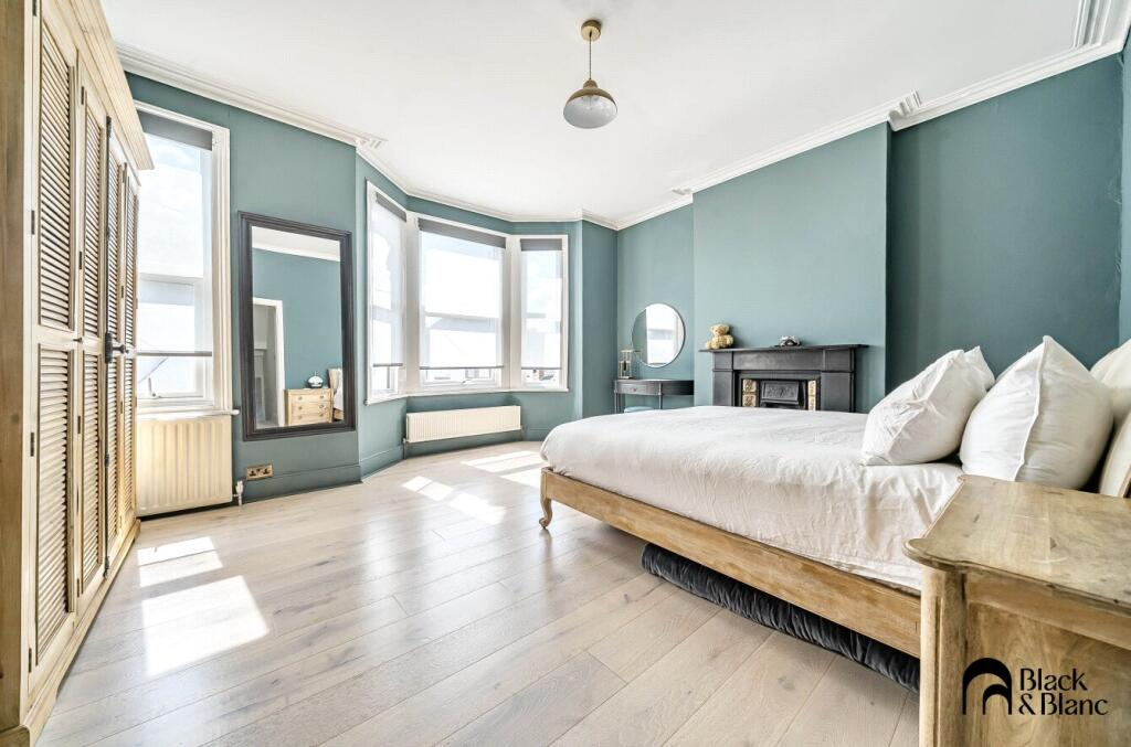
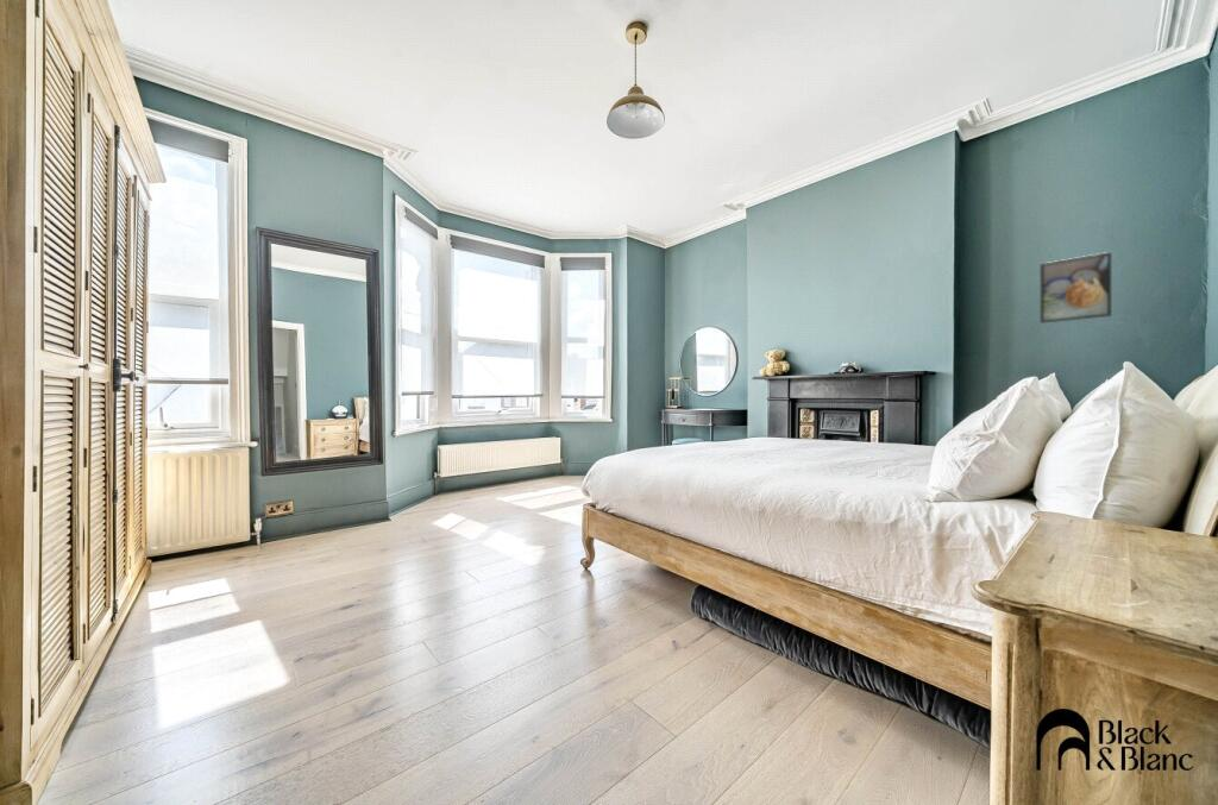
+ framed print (1074, 289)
